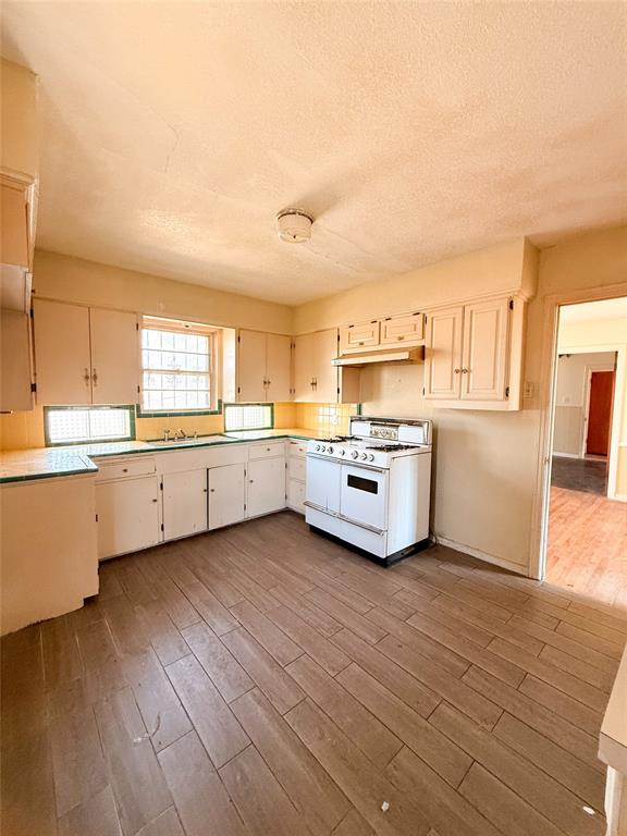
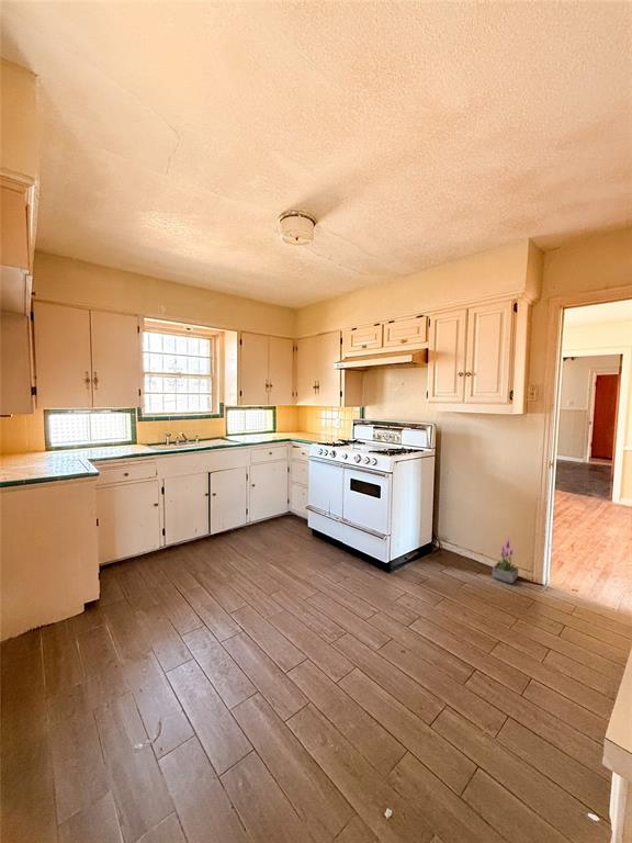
+ potted plant (506, 557)
